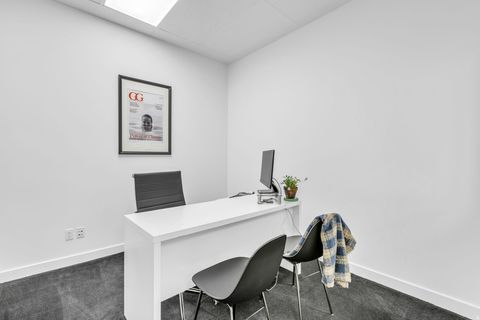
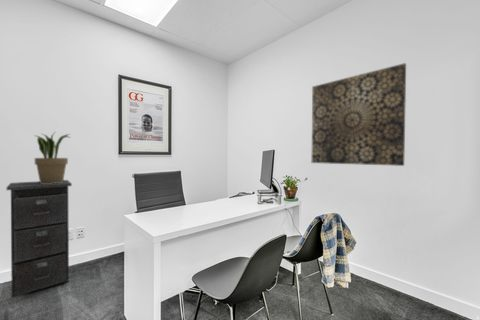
+ potted plant (52, 156)
+ wall art (352, 120)
+ filing cabinet (41, 233)
